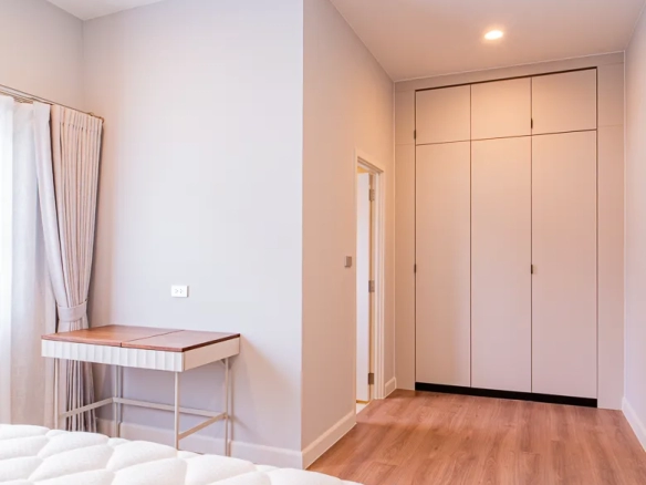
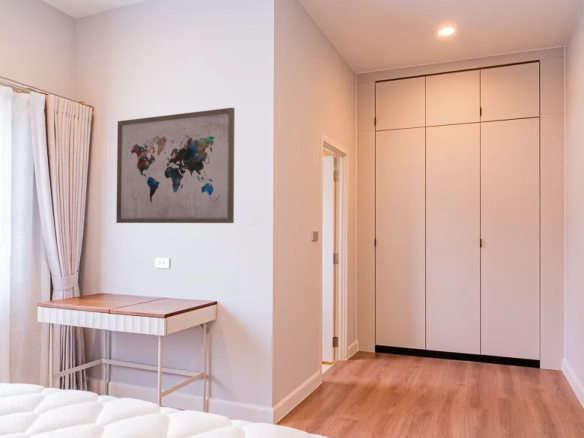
+ wall art (171, 168)
